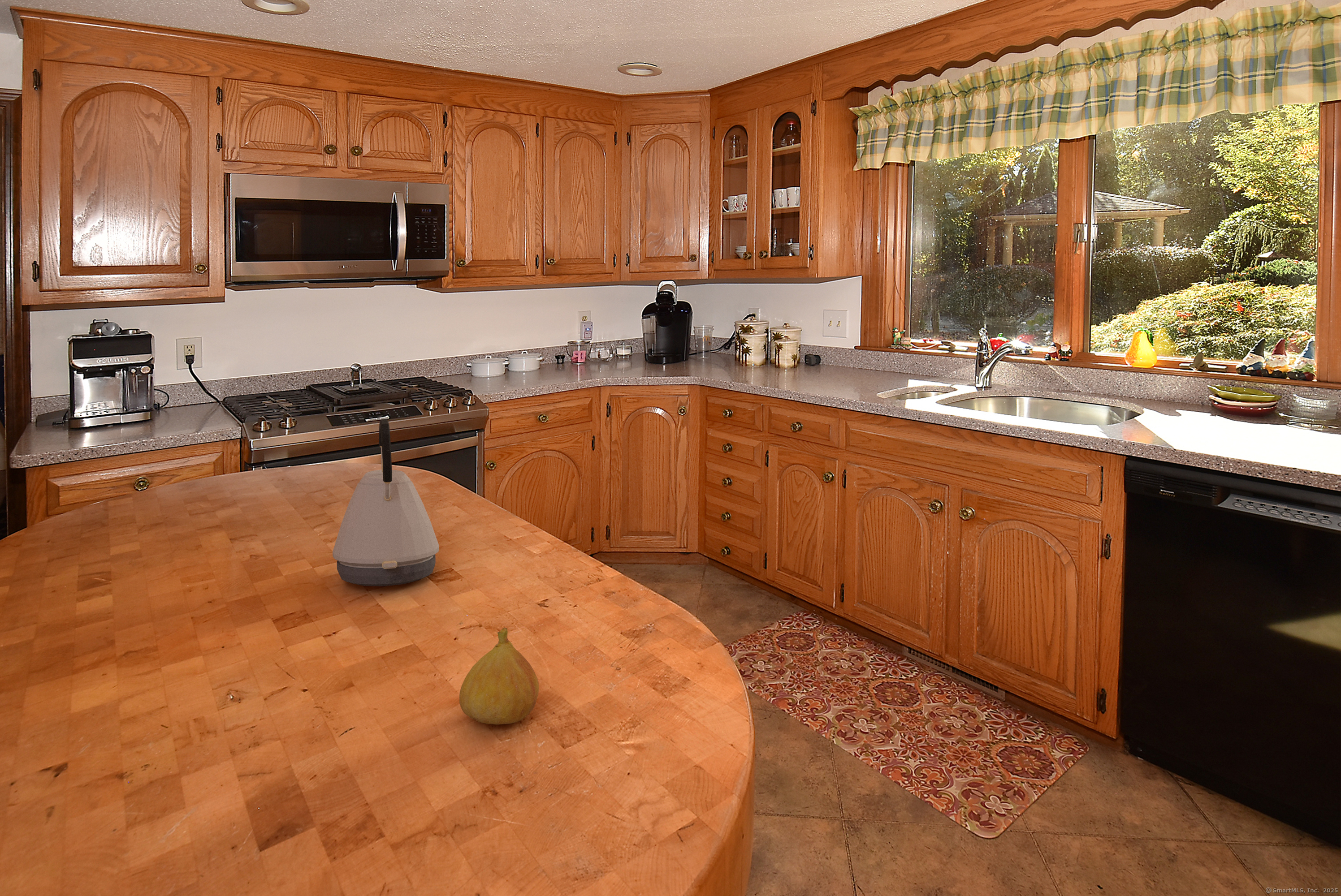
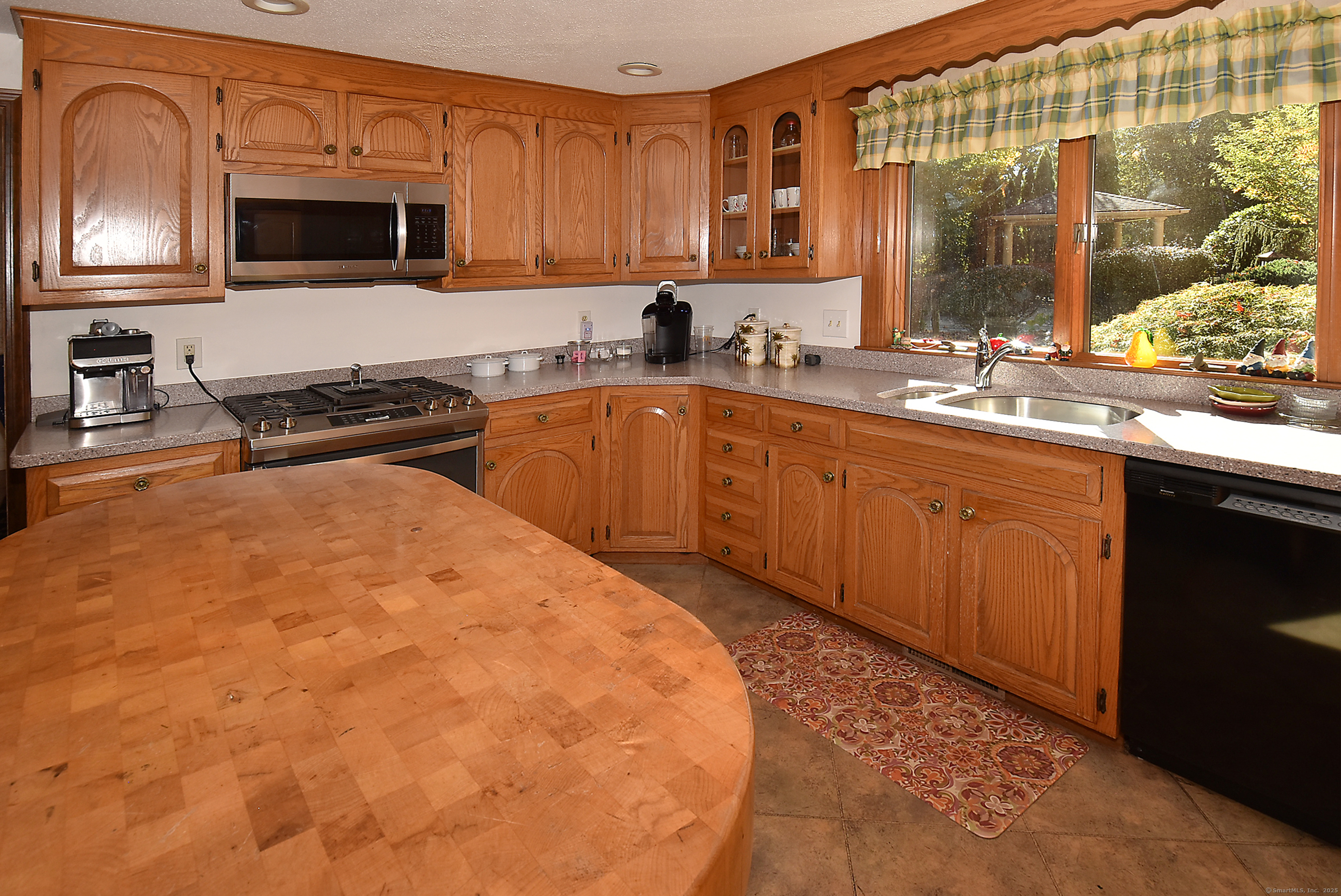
- kettle (385, 498)
- fruit (499, 674)
